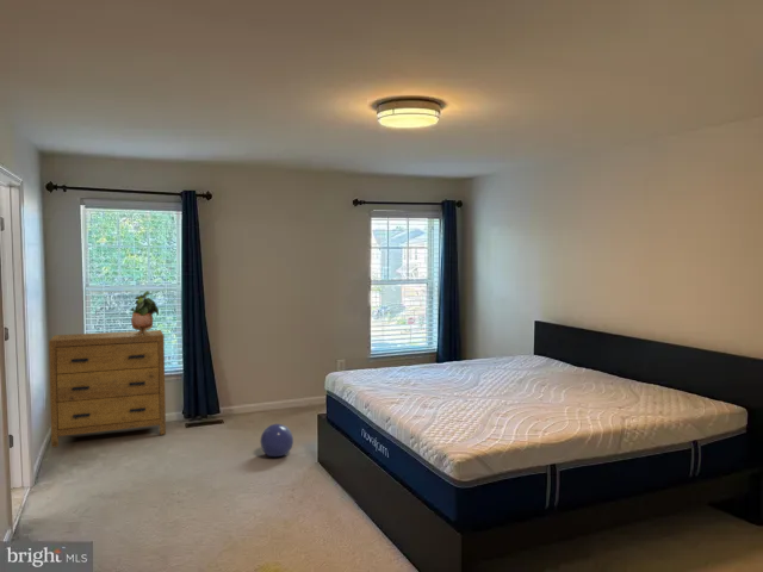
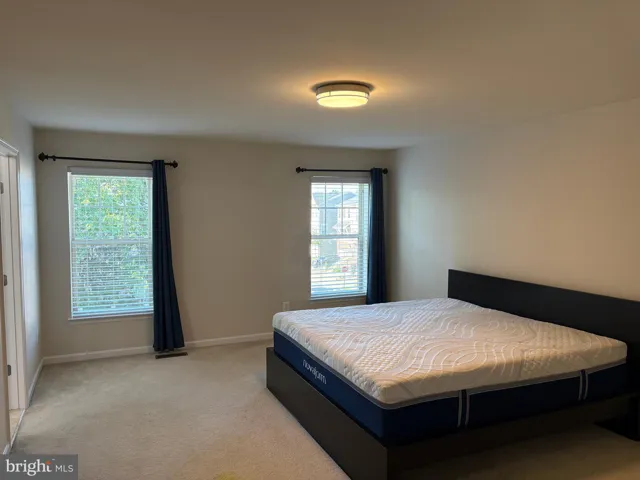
- dresser (110, 384)
- potted plant (144, 312)
- ball (277, 440)
